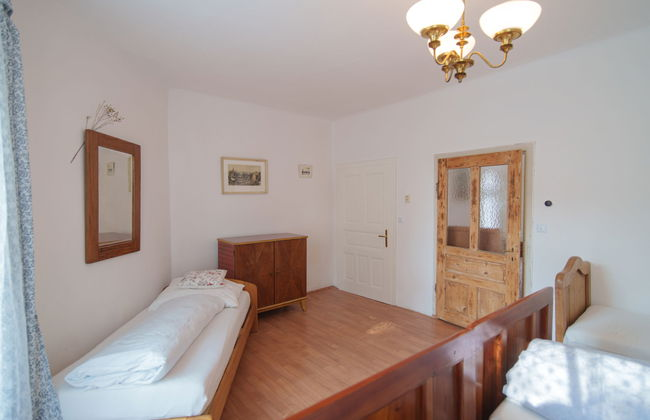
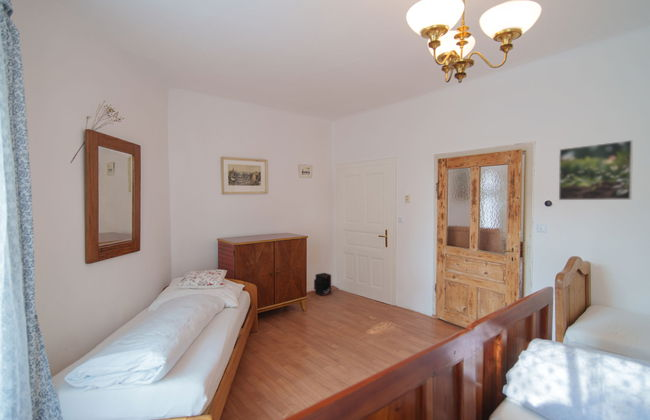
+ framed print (592, 172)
+ stereo (323, 283)
